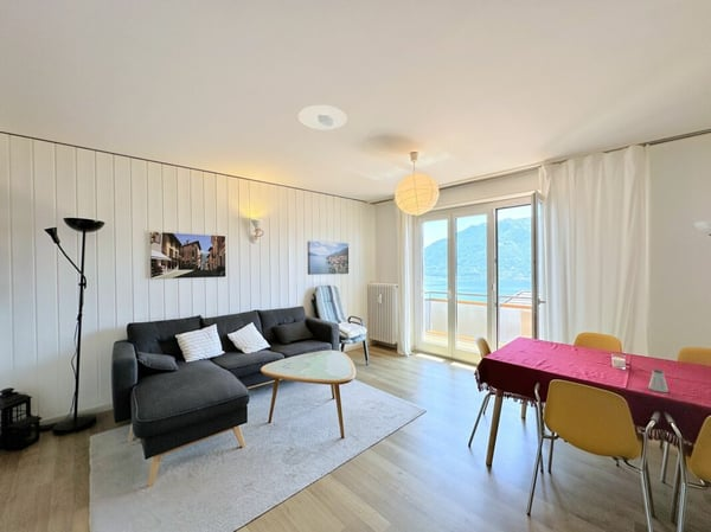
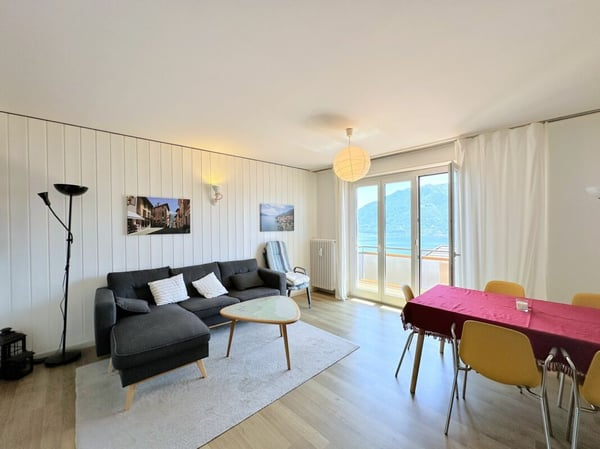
- recessed light (322, 116)
- saltshaker (658, 379)
